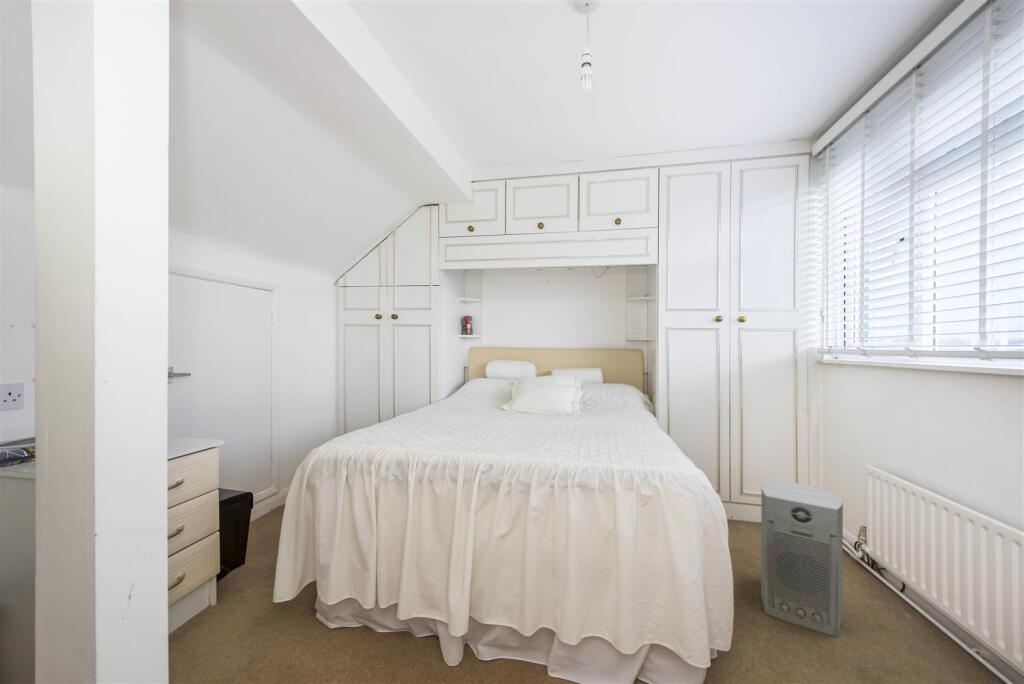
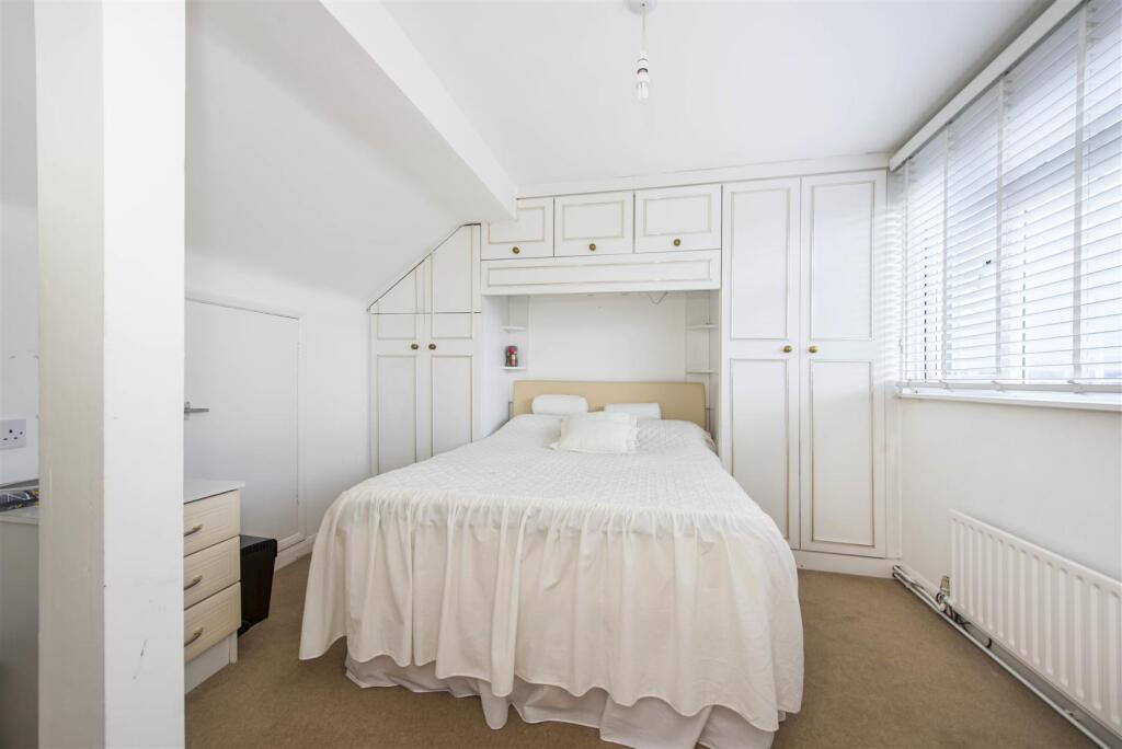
- fan (799, 547)
